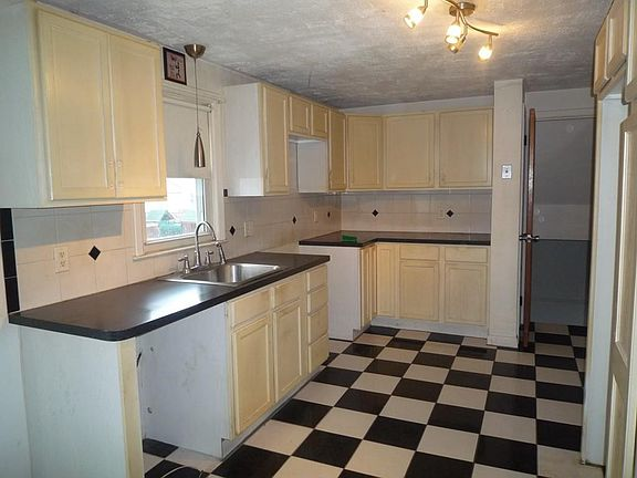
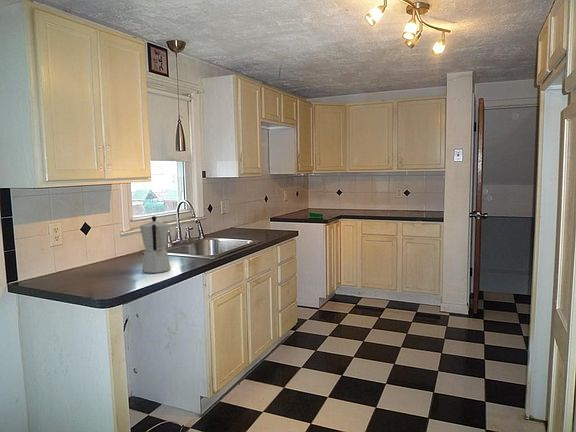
+ moka pot (155, 243)
